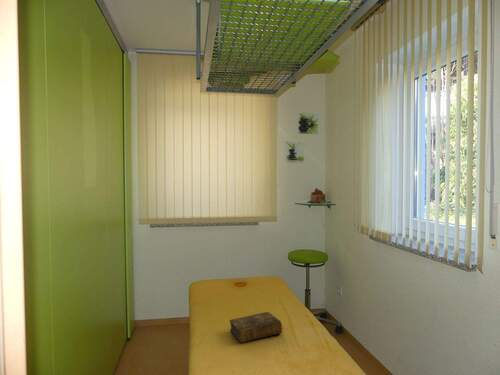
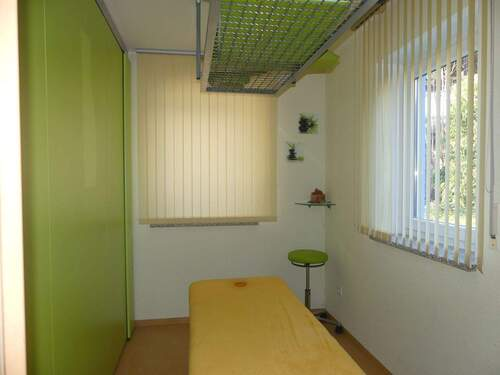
- book (255, 326)
